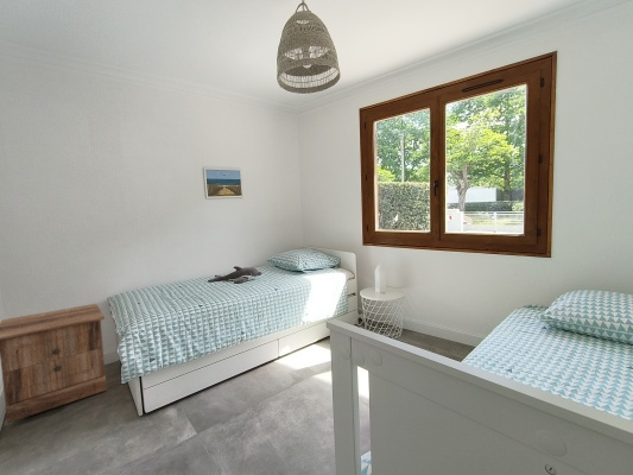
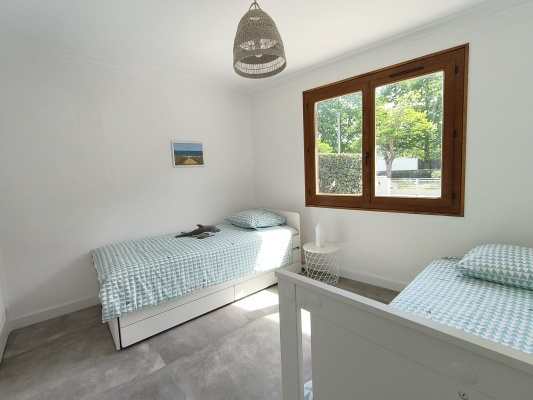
- nightstand (56, 355)
